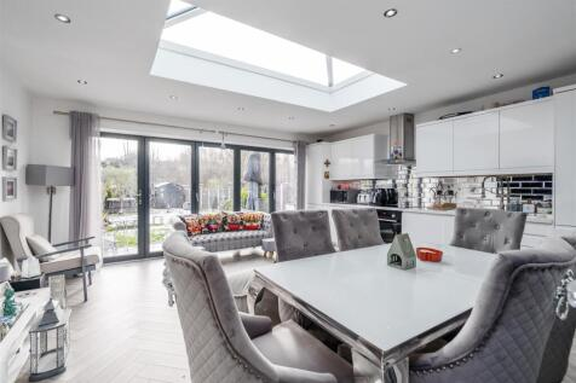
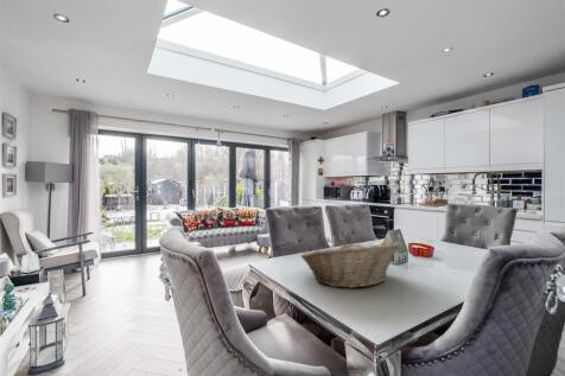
+ fruit basket (350, 257)
